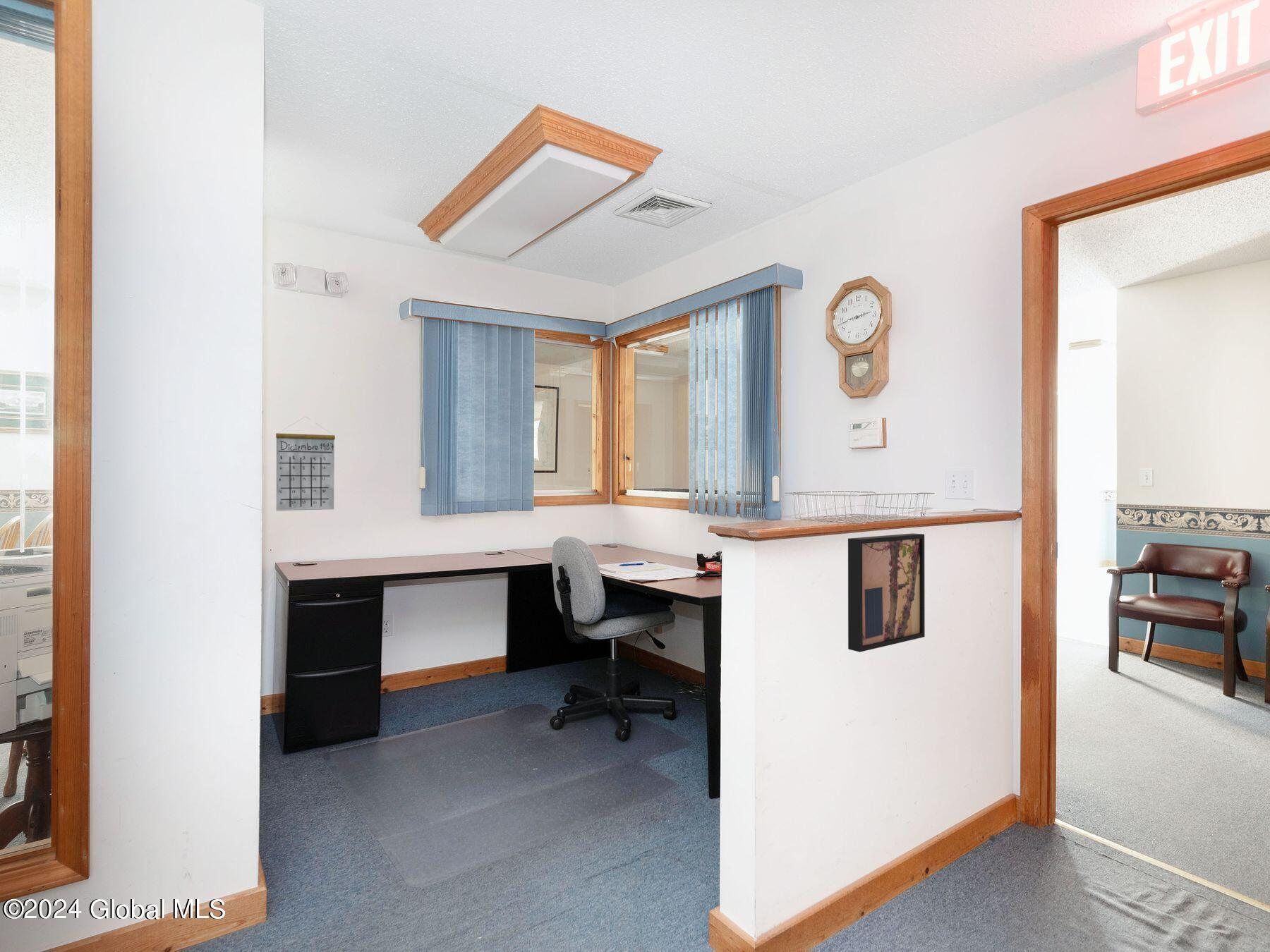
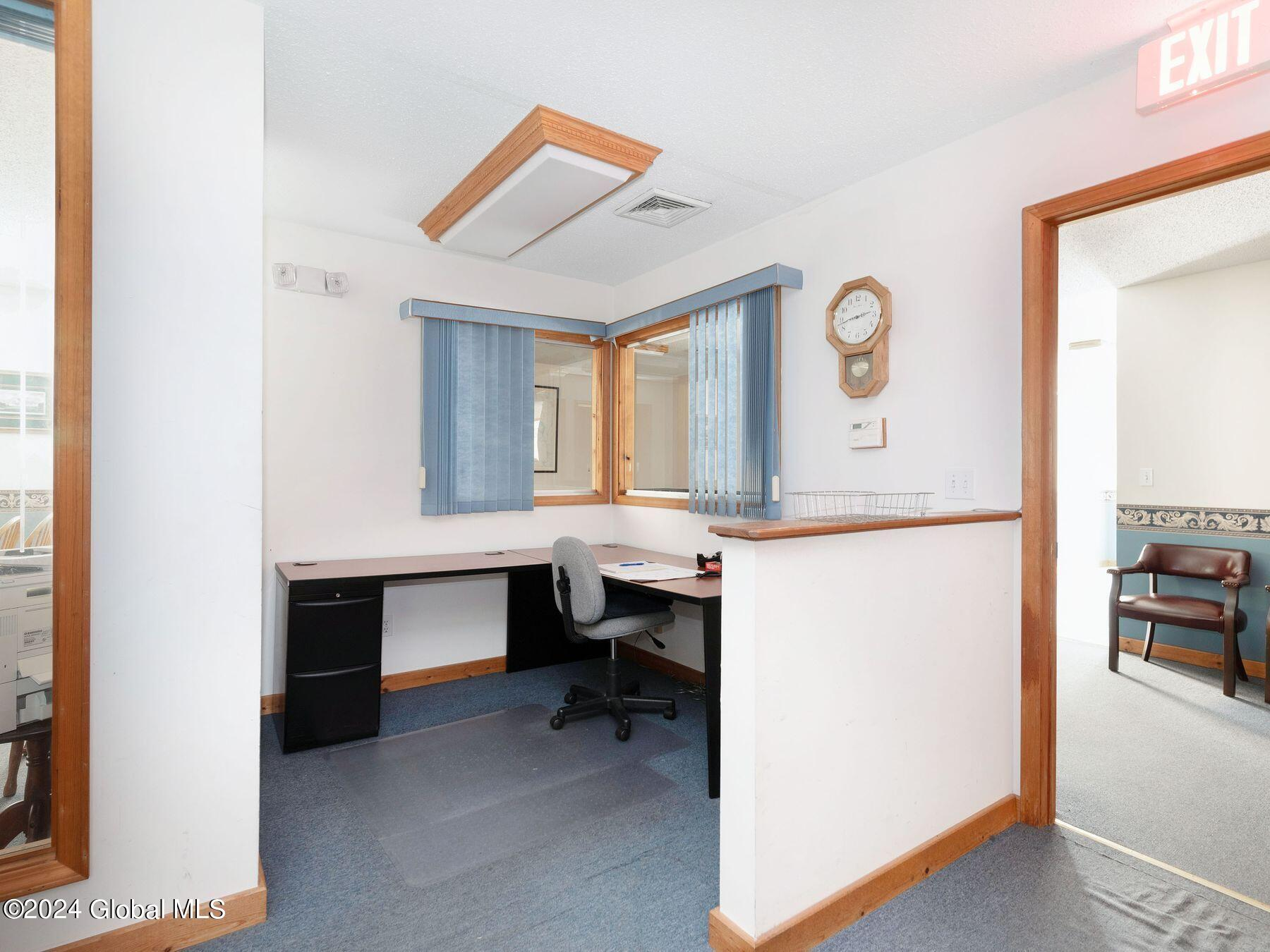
- calendar (306, 463)
- wall art (888, 589)
